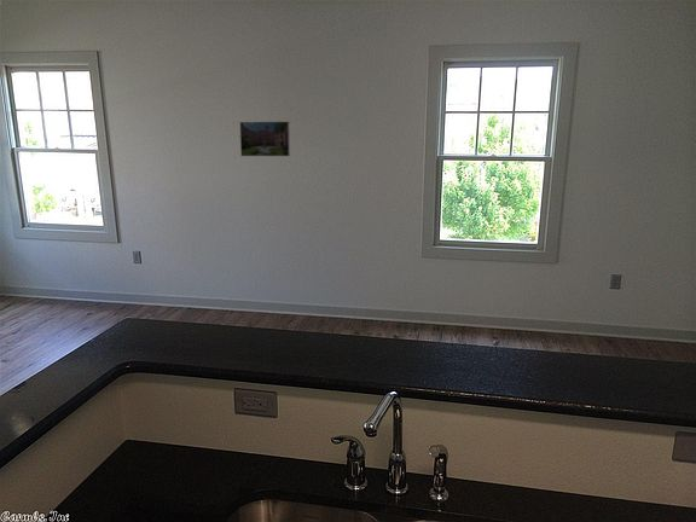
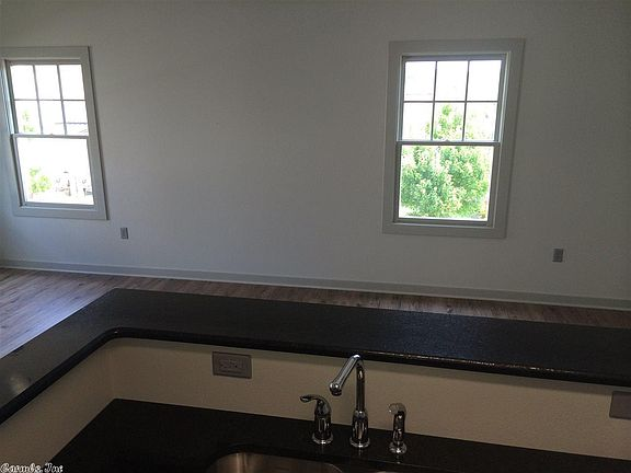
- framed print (265, 139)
